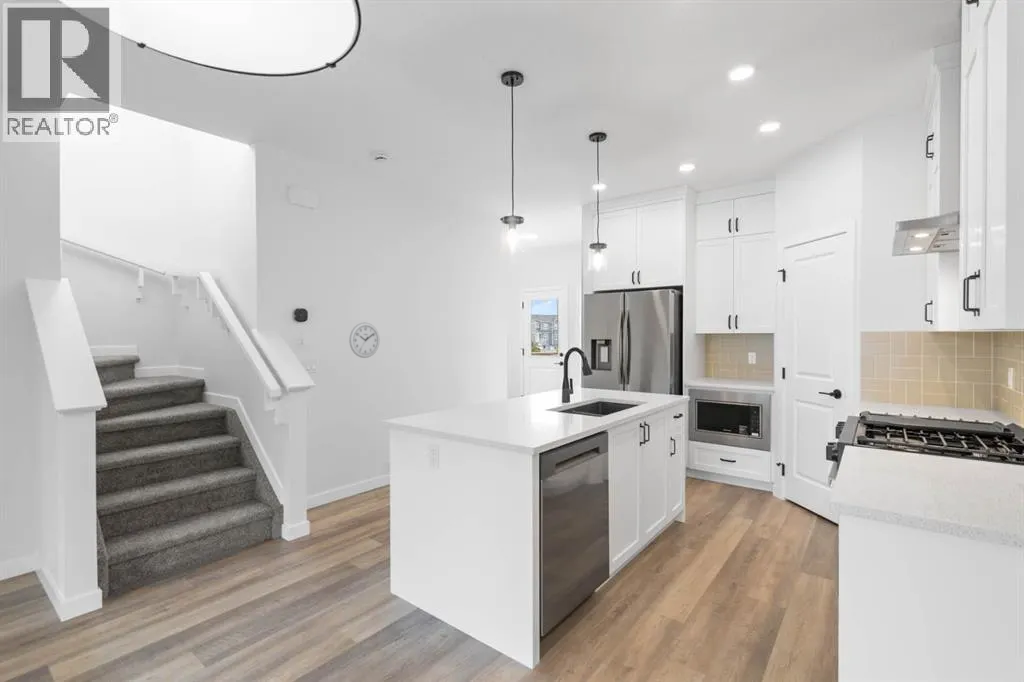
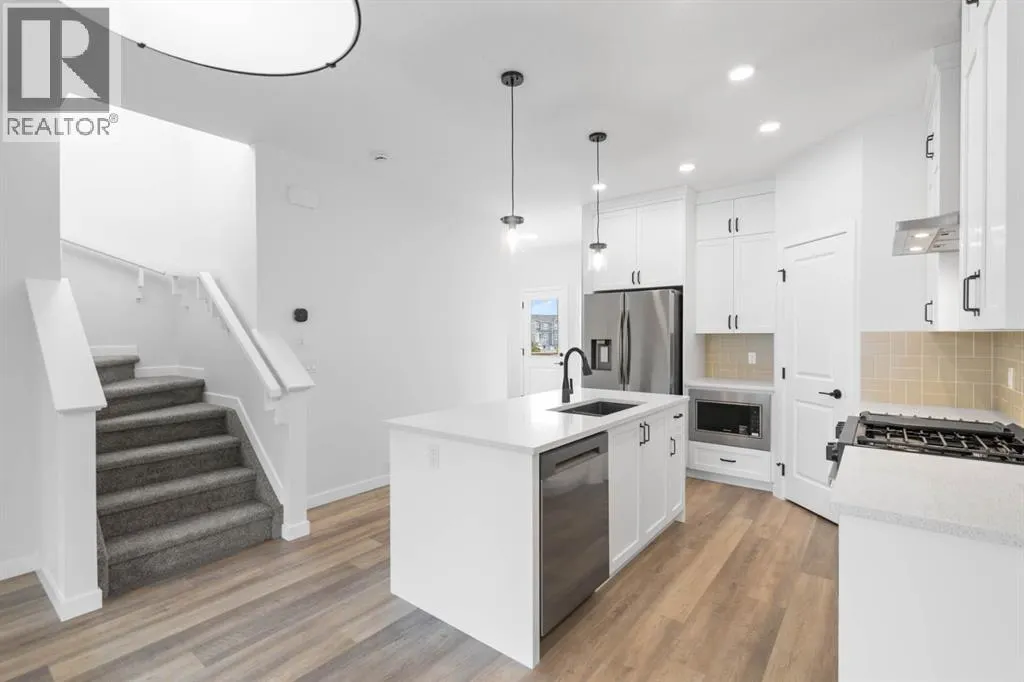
- wall clock (365, 340)
